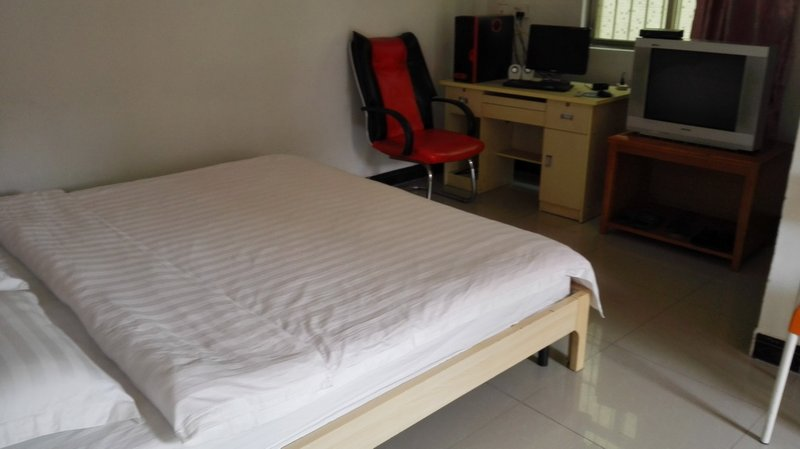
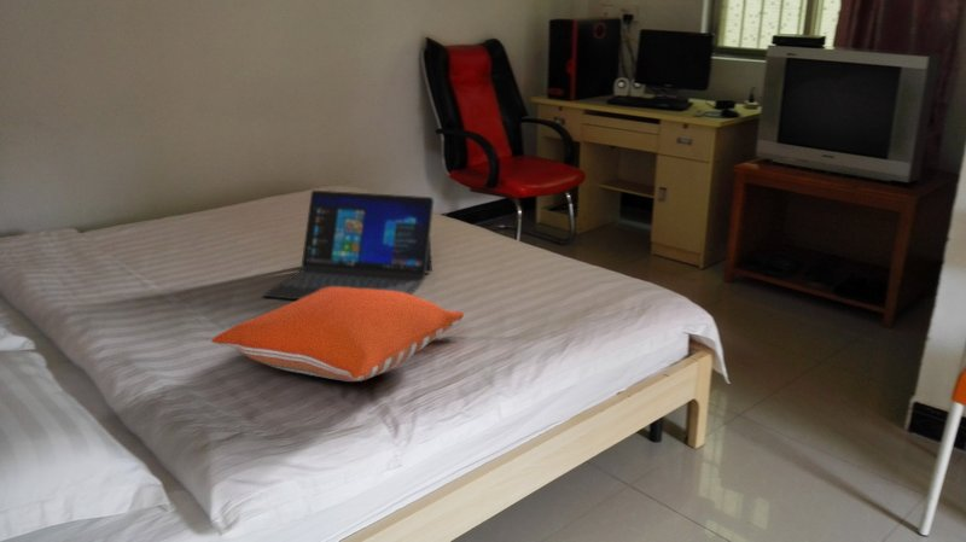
+ pillow (342, 328)
+ laptop (351, 244)
